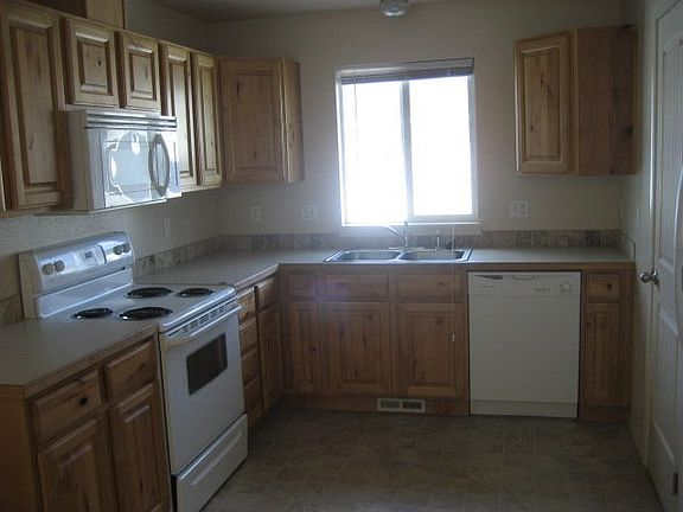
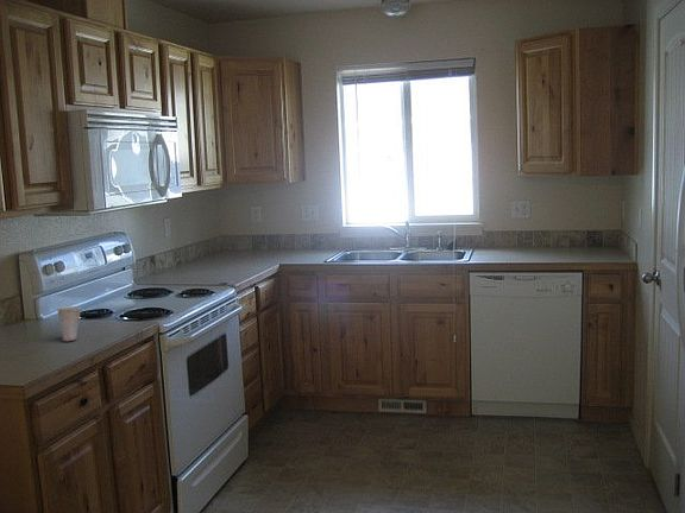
+ cup (70, 323)
